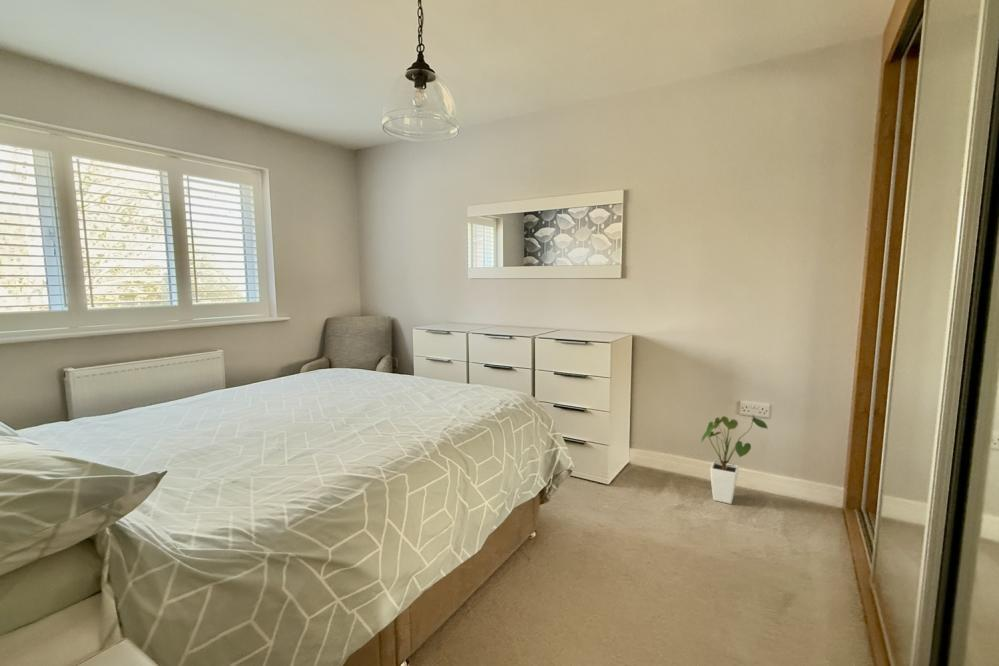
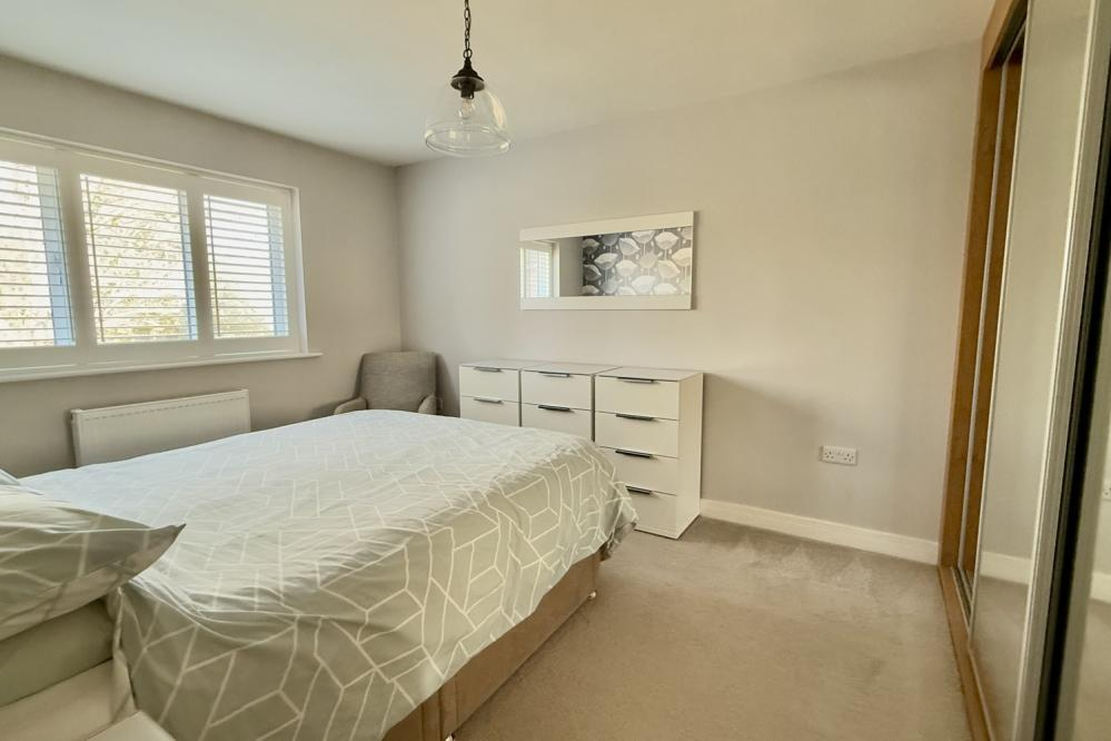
- house plant (730, 457)
